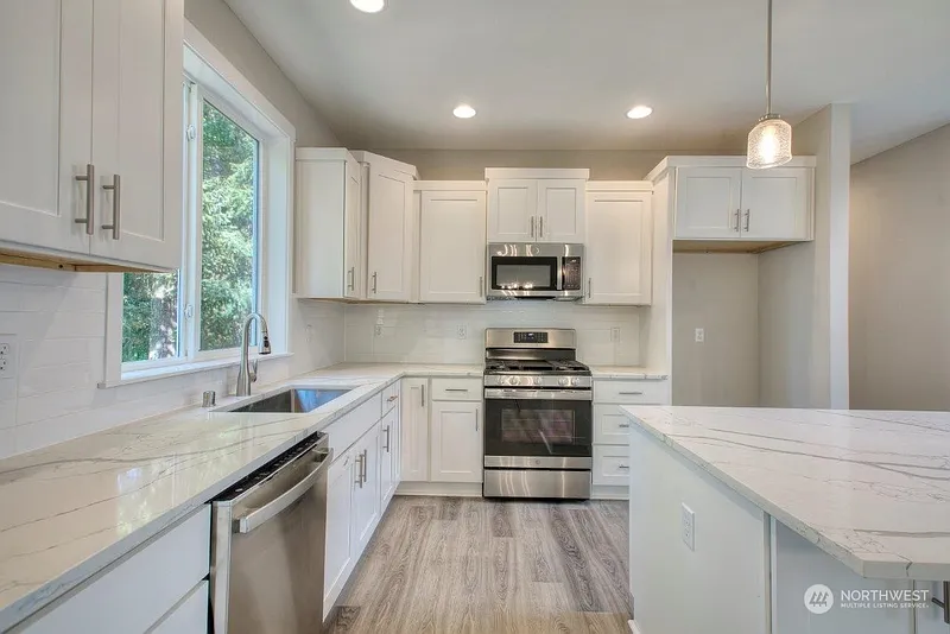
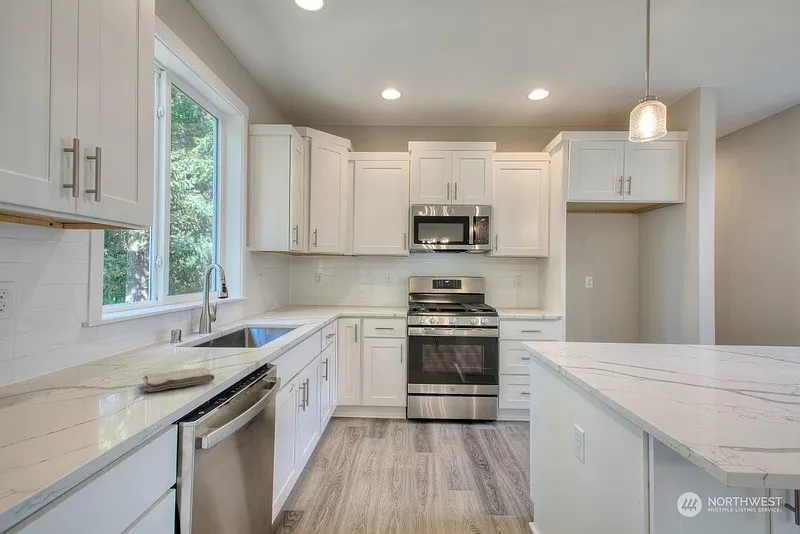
+ washcloth (178, 377)
